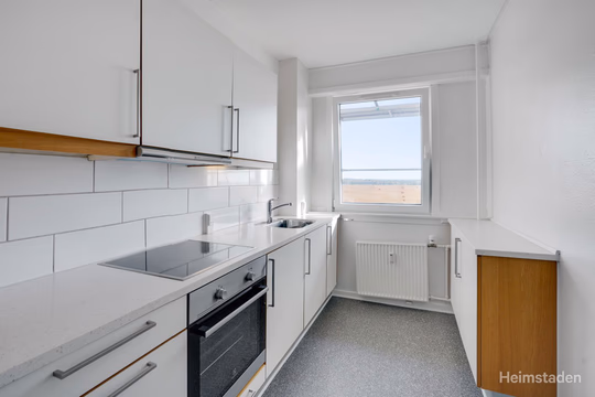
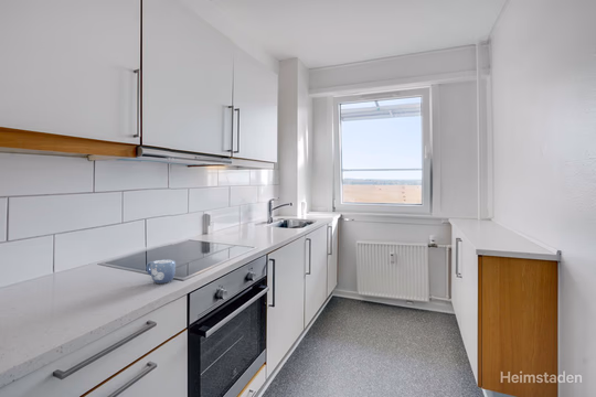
+ mug (159, 270)
